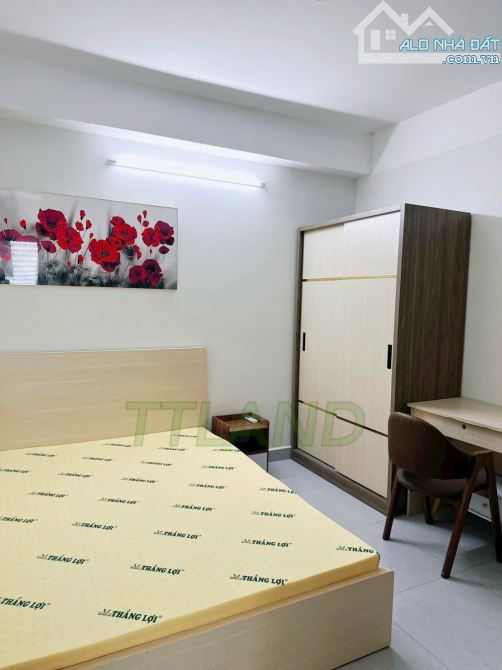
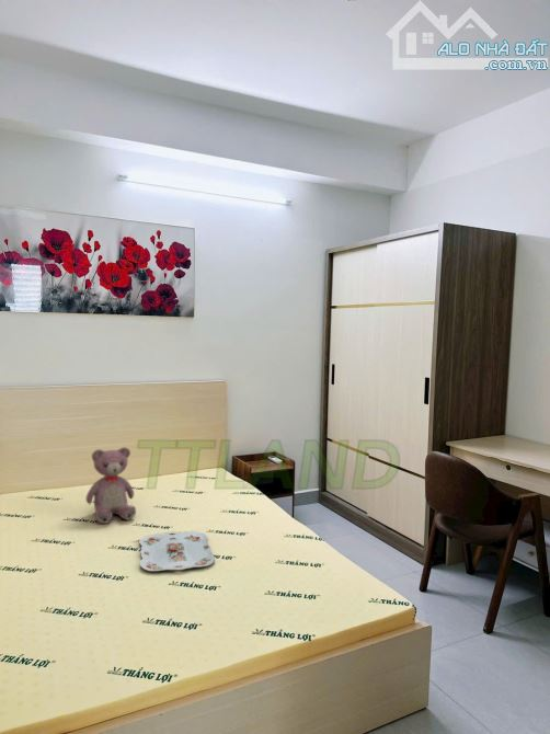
+ serving tray (175, 550)
+ teddy bear (112, 482)
